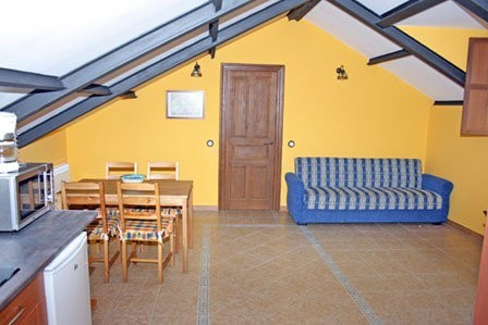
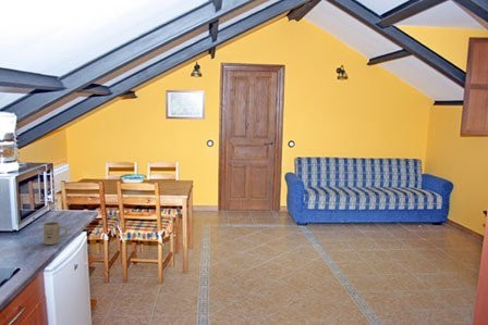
+ mug (56, 233)
